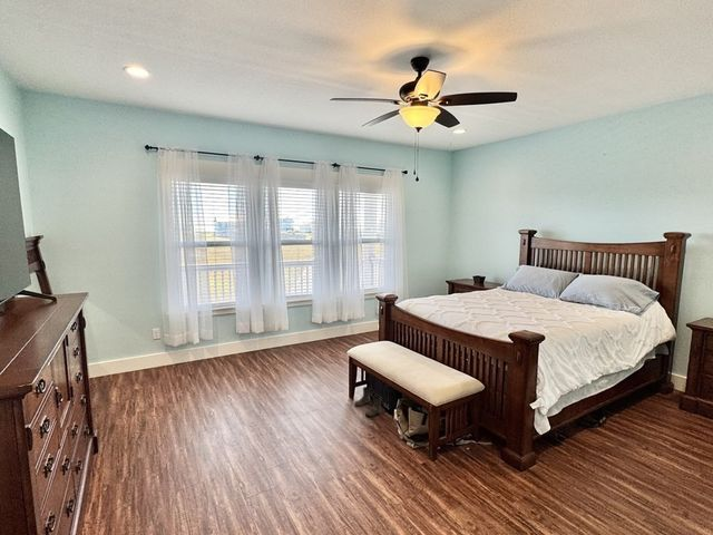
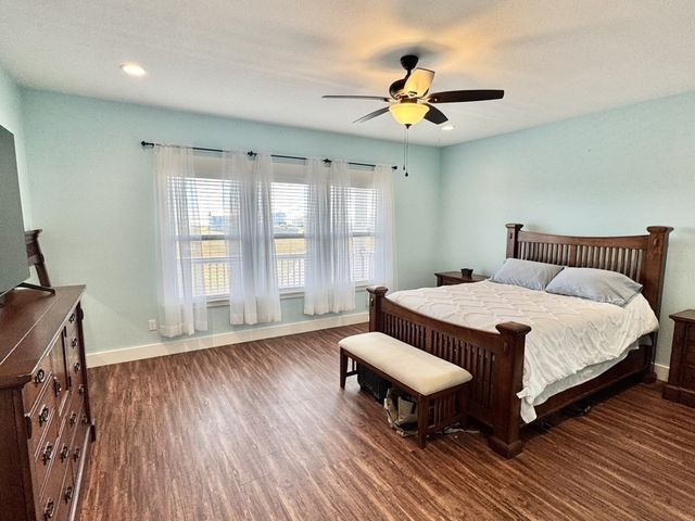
- boots (367, 400)
